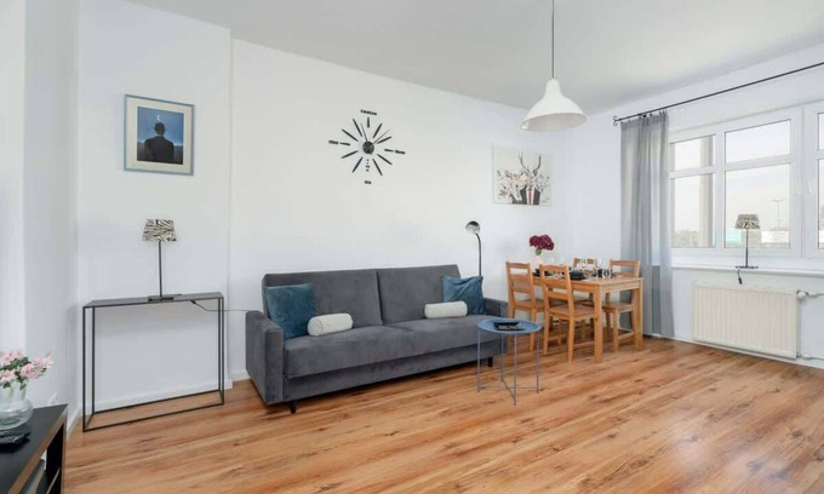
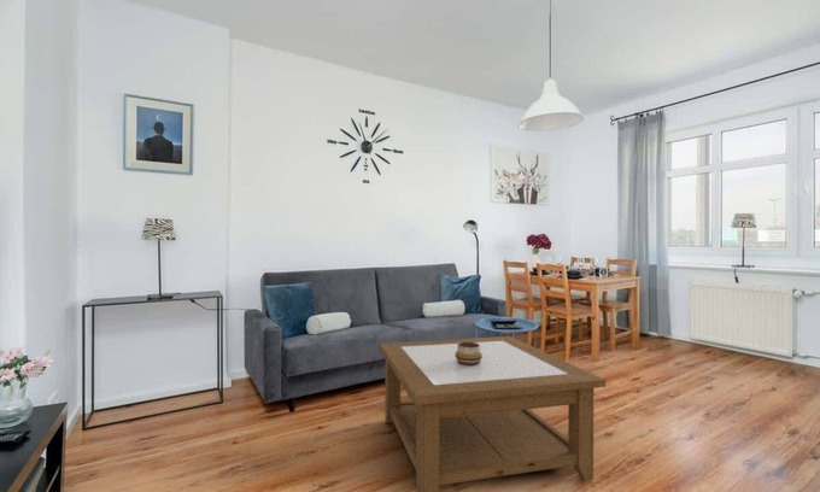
+ decorative bowl (468, 352)
+ coffee table (474, 402)
